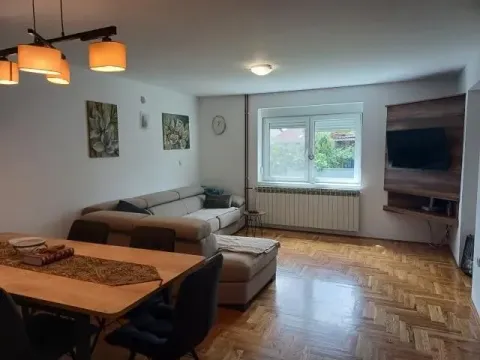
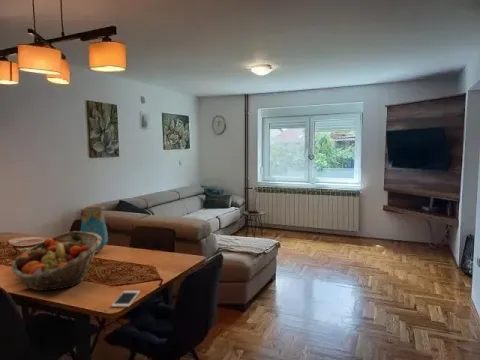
+ fruit basket (58, 258)
+ vase (93, 229)
+ cell phone (126, 298)
